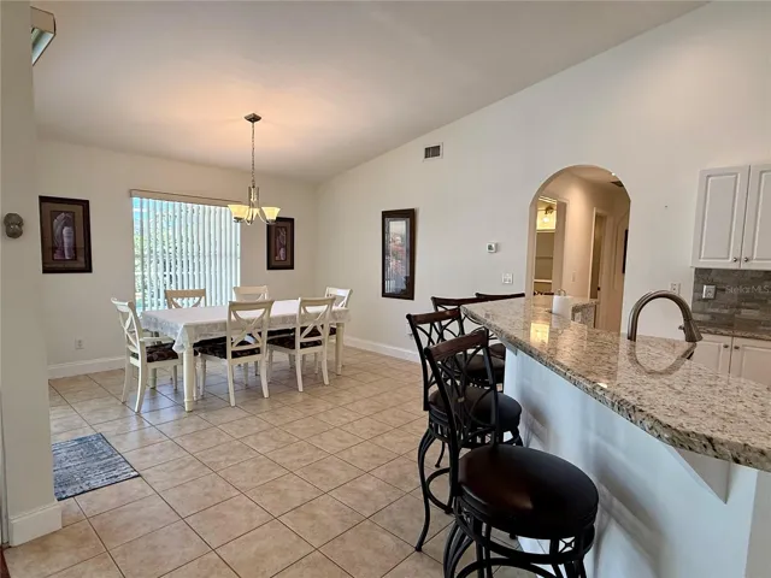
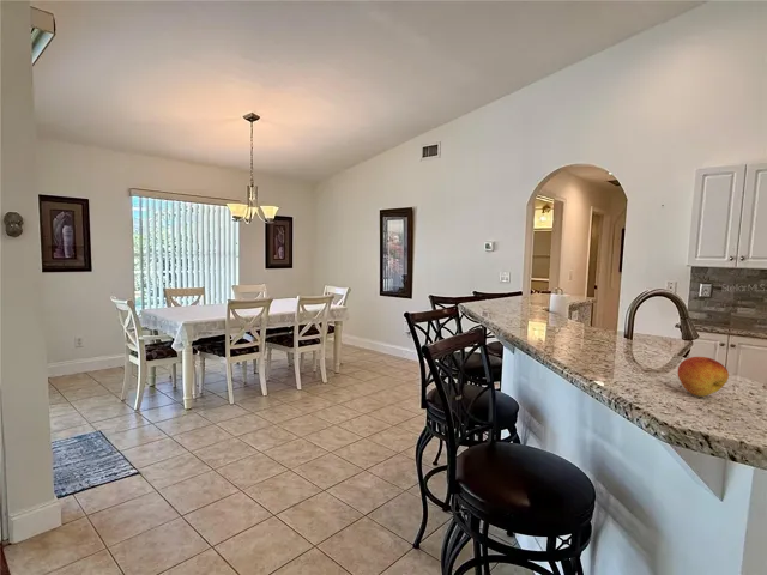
+ fruit (700, 376)
